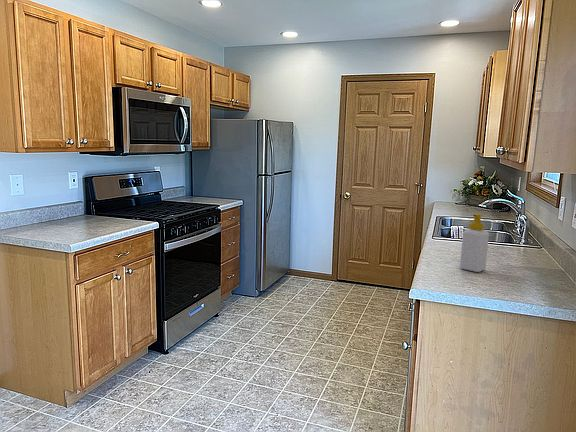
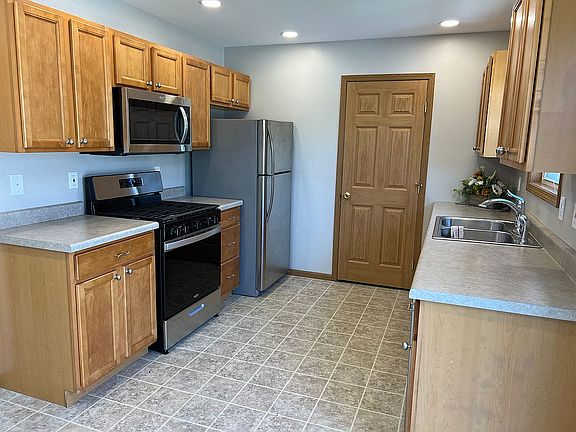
- soap bottle (475, 241)
